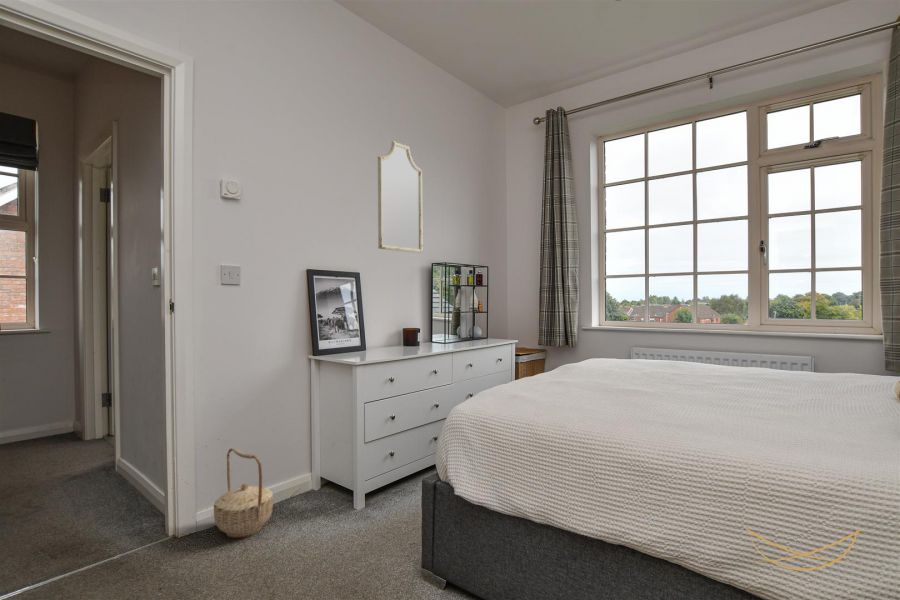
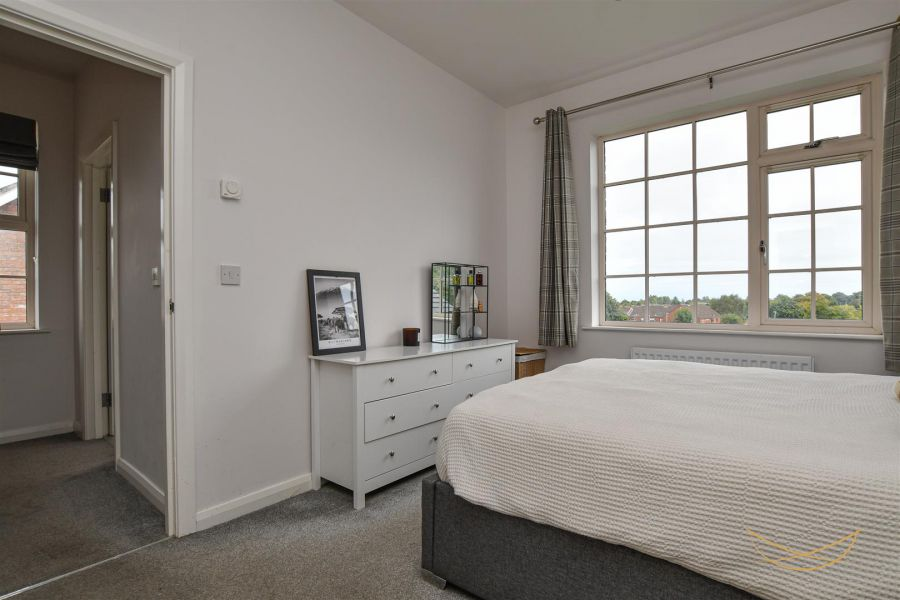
- basket (243, 489)
- home mirror (401, 197)
